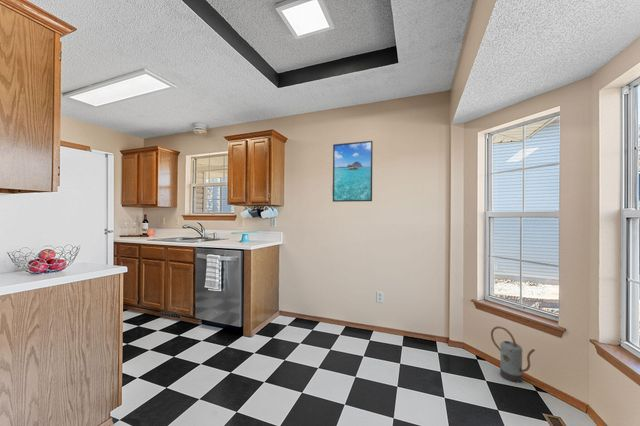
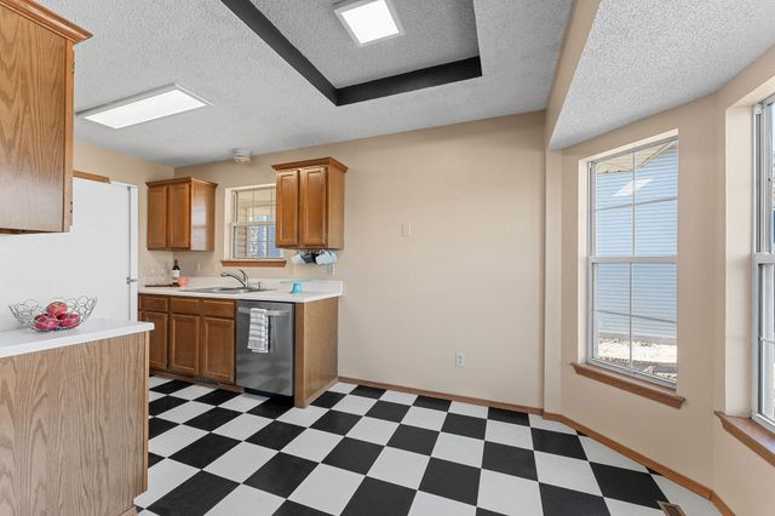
- watering can (511, 353)
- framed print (352, 172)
